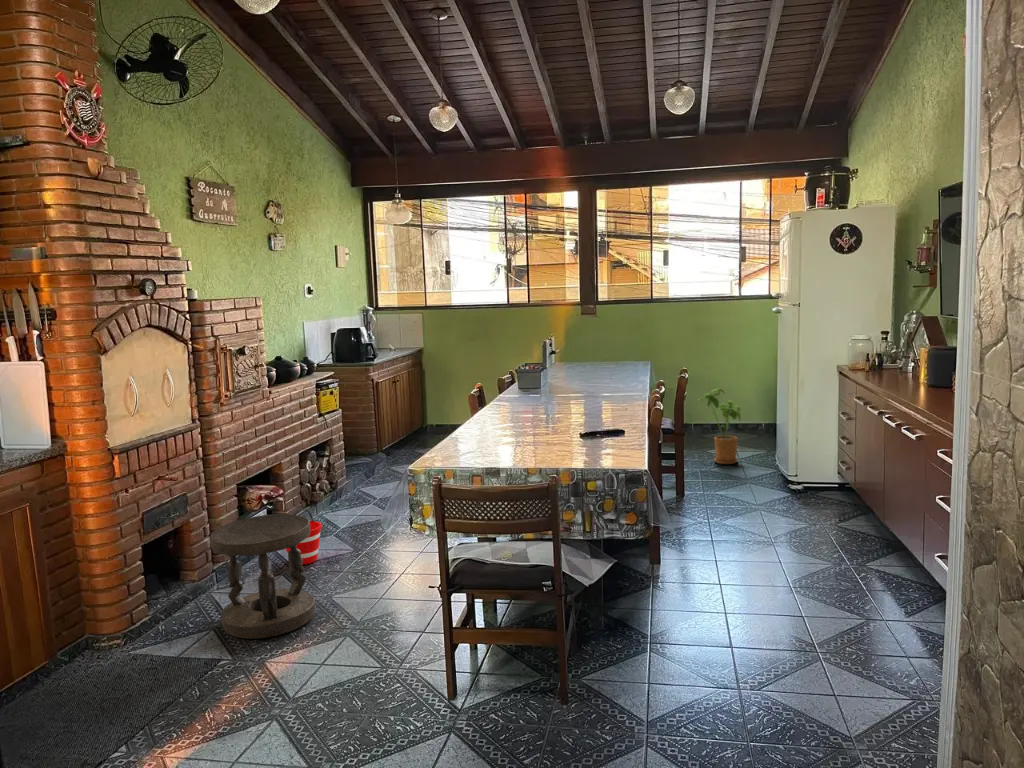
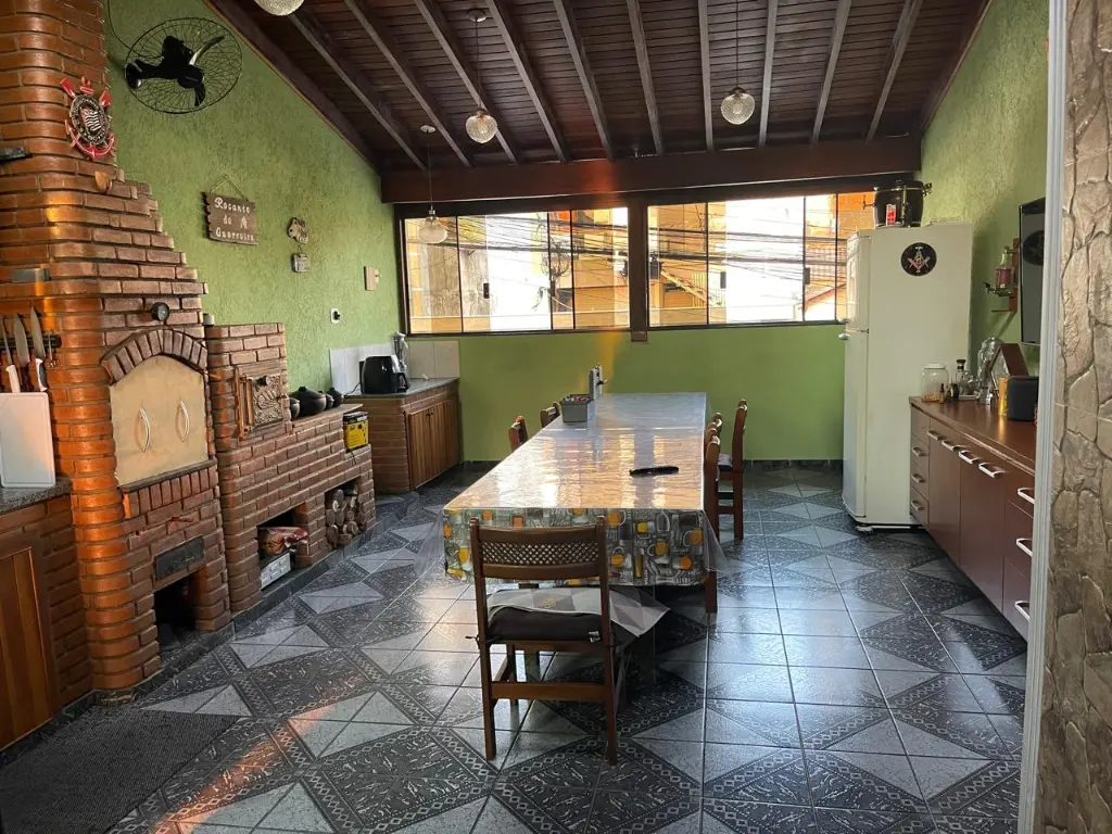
- house plant (724, 425)
- stool (263, 573)
- bucket (304, 539)
